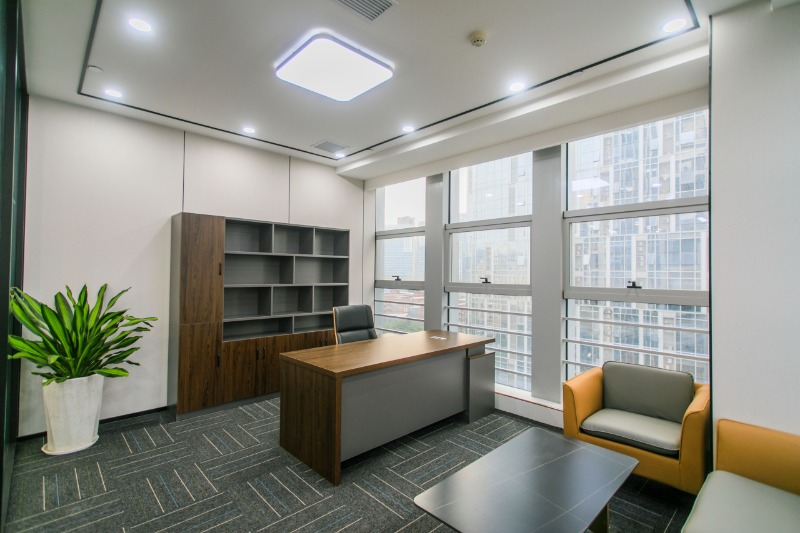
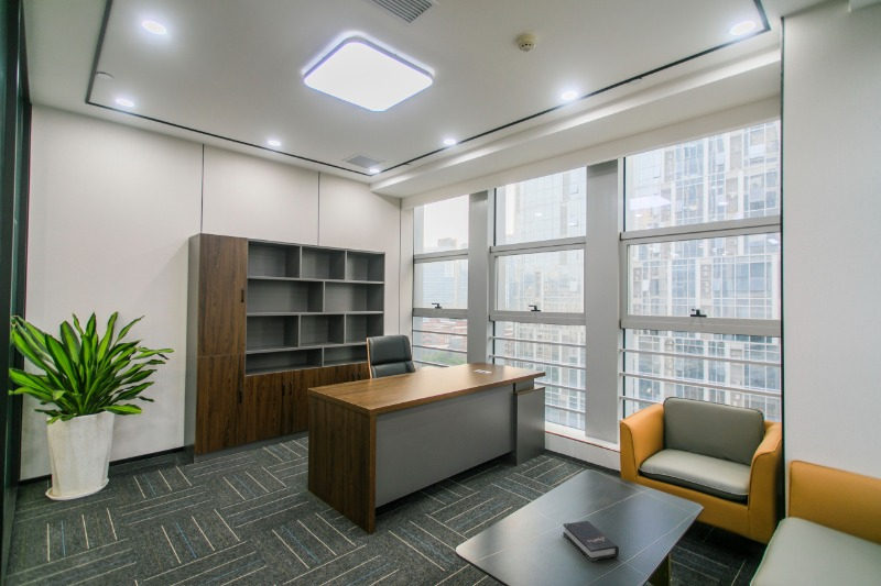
+ hardback book (589, 539)
